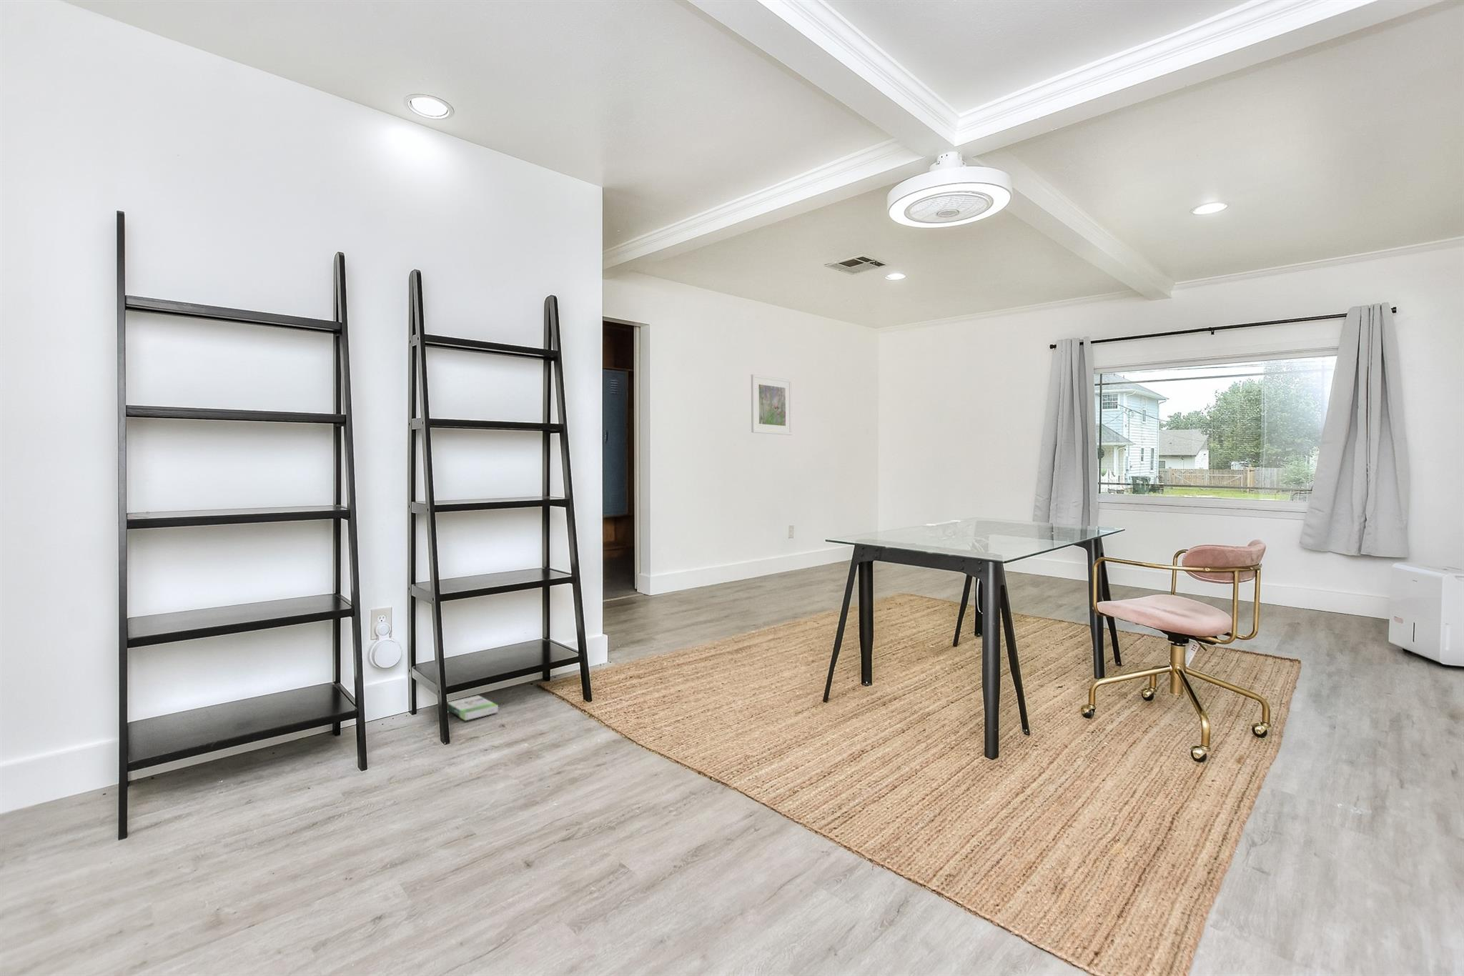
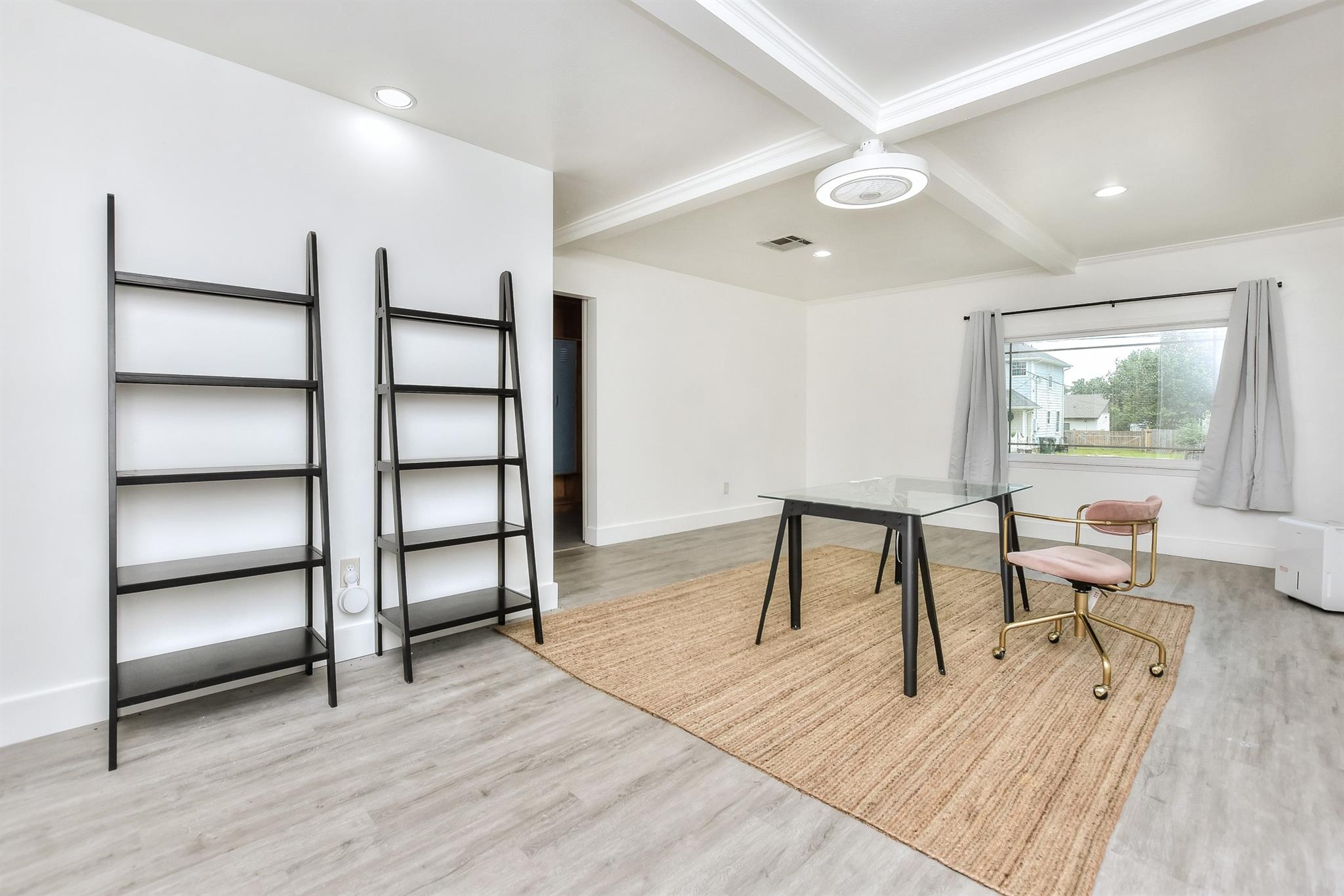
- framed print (772, 405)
- box (472, 707)
